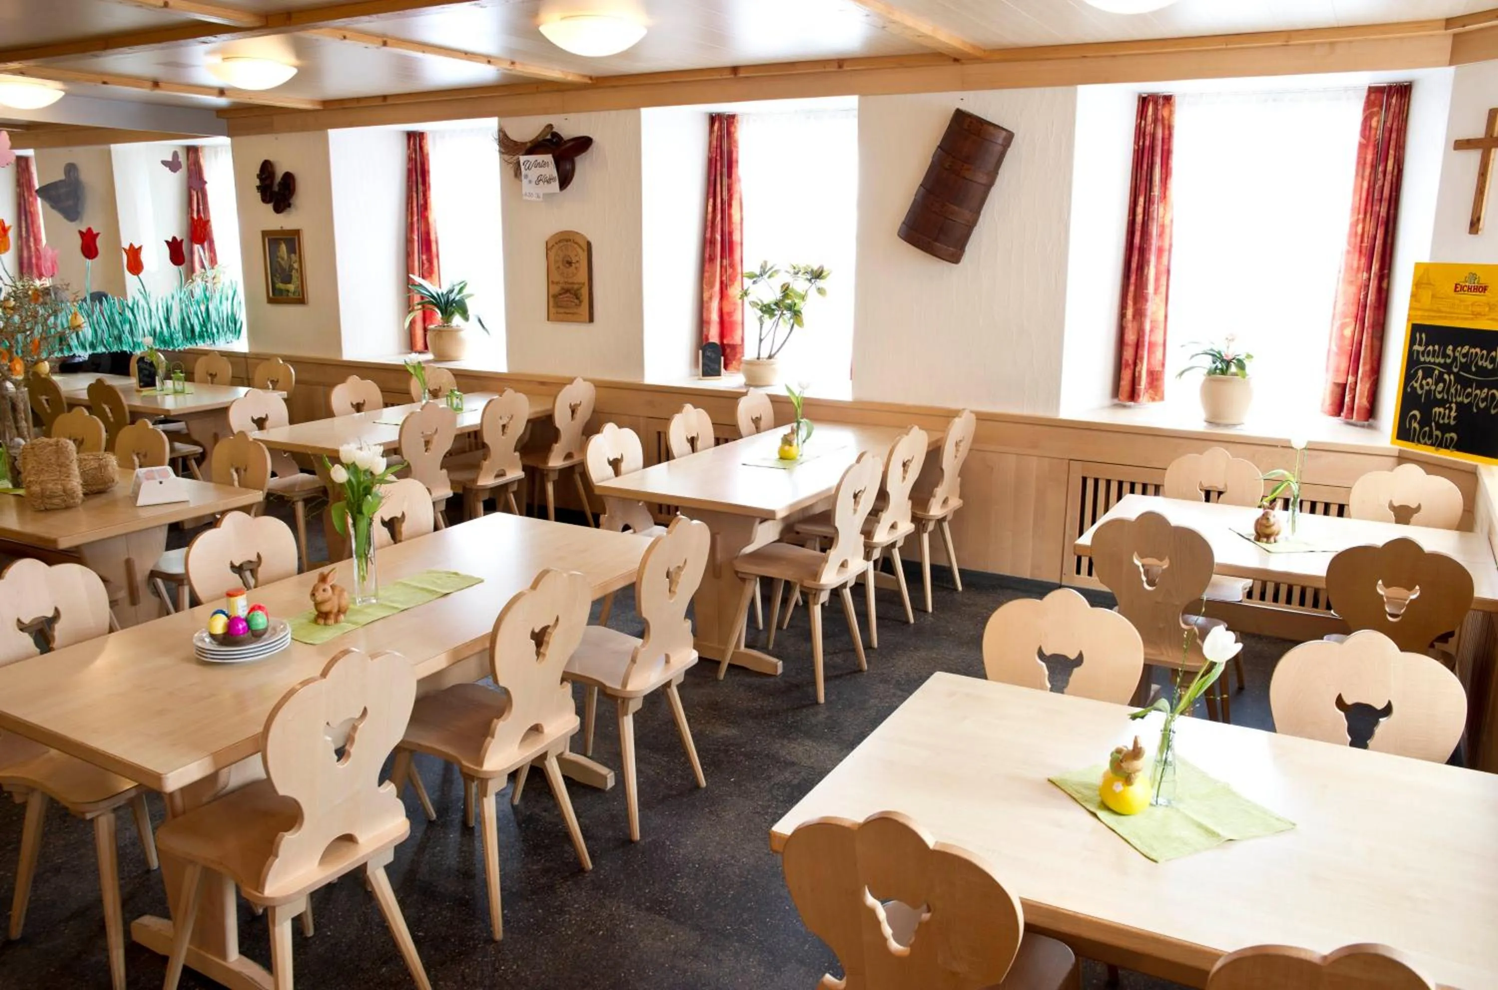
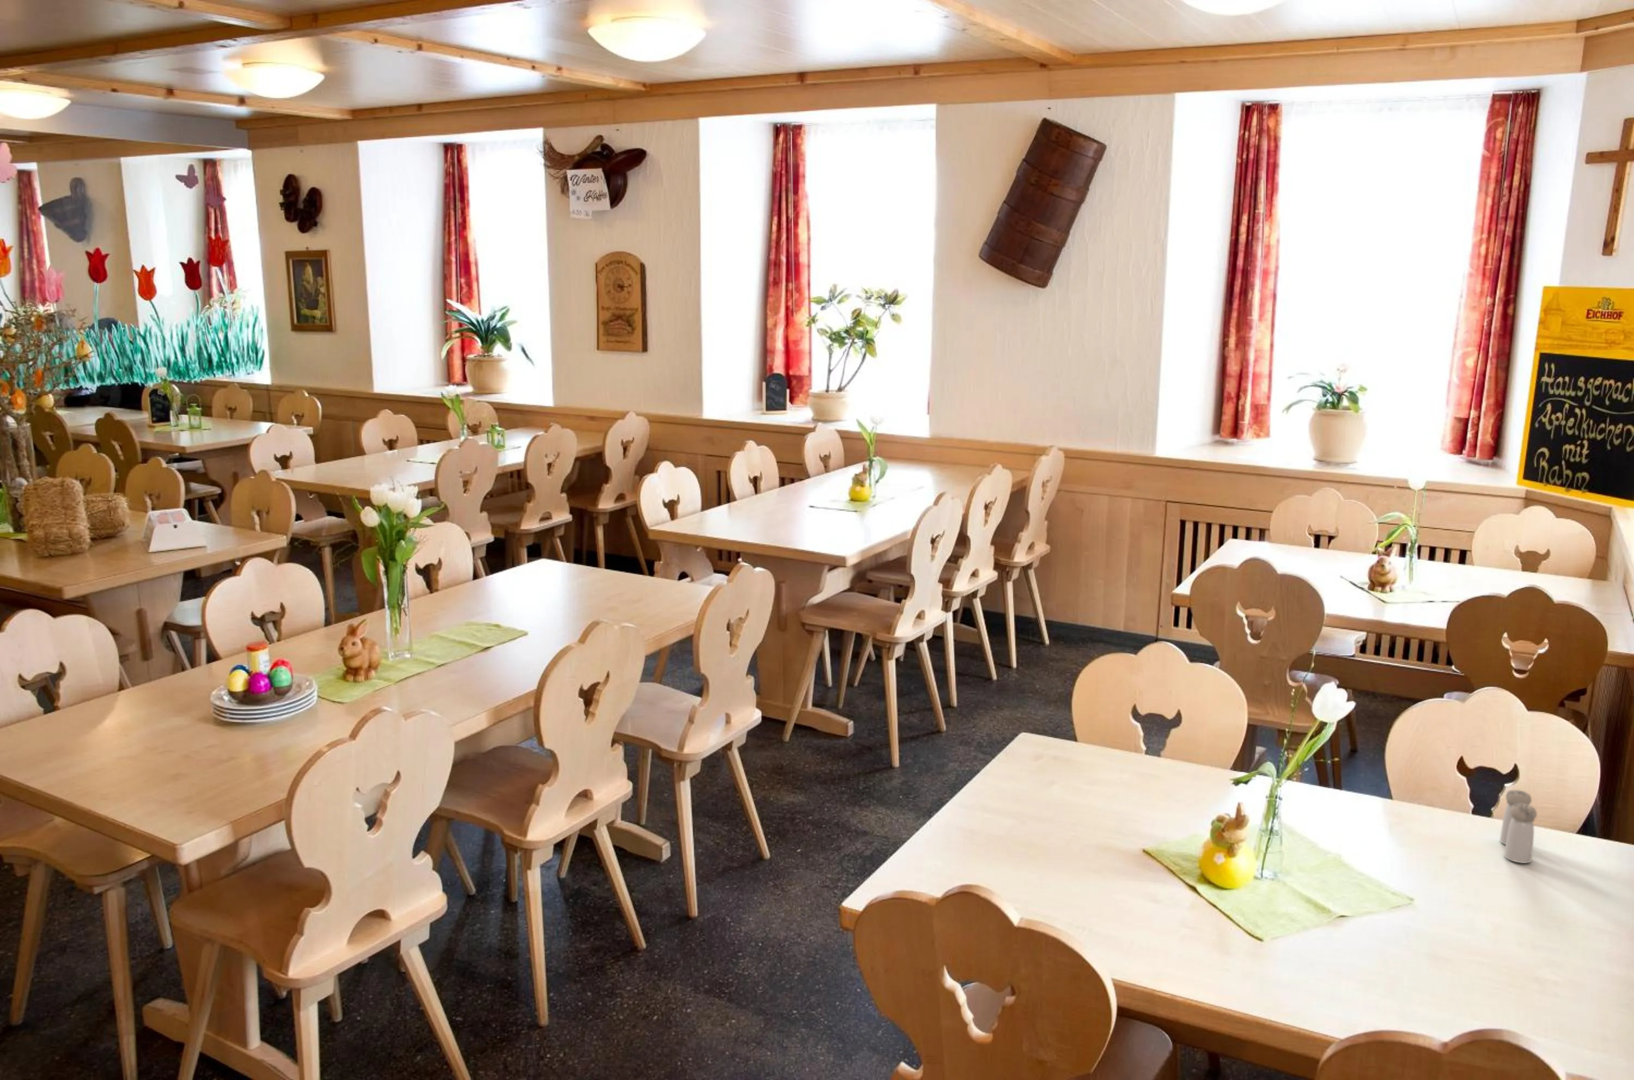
+ salt and pepper shaker (1518, 824)
